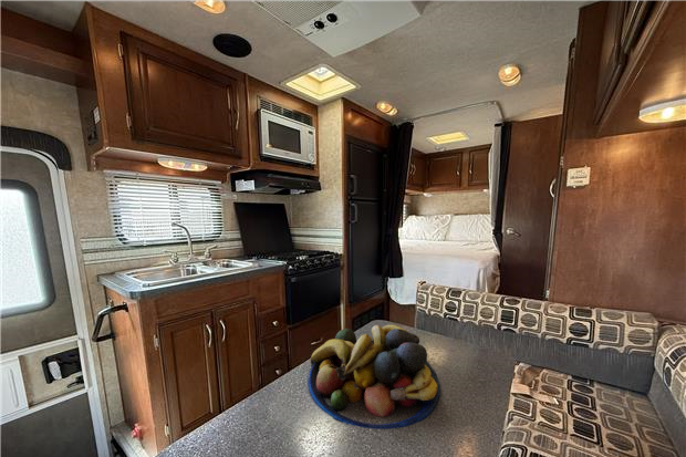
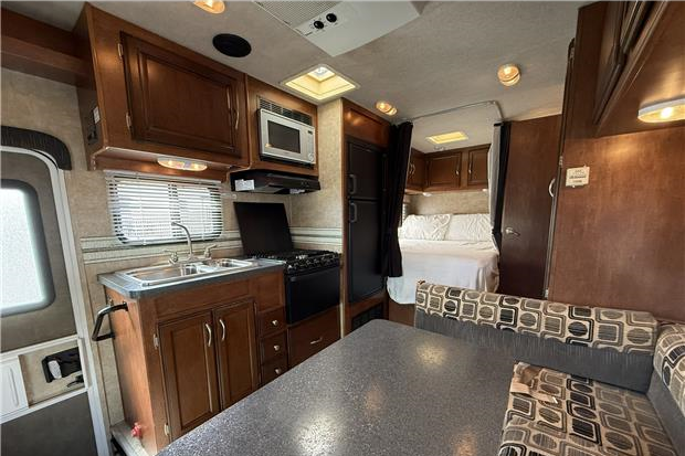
- fruit bowl (371, 355)
